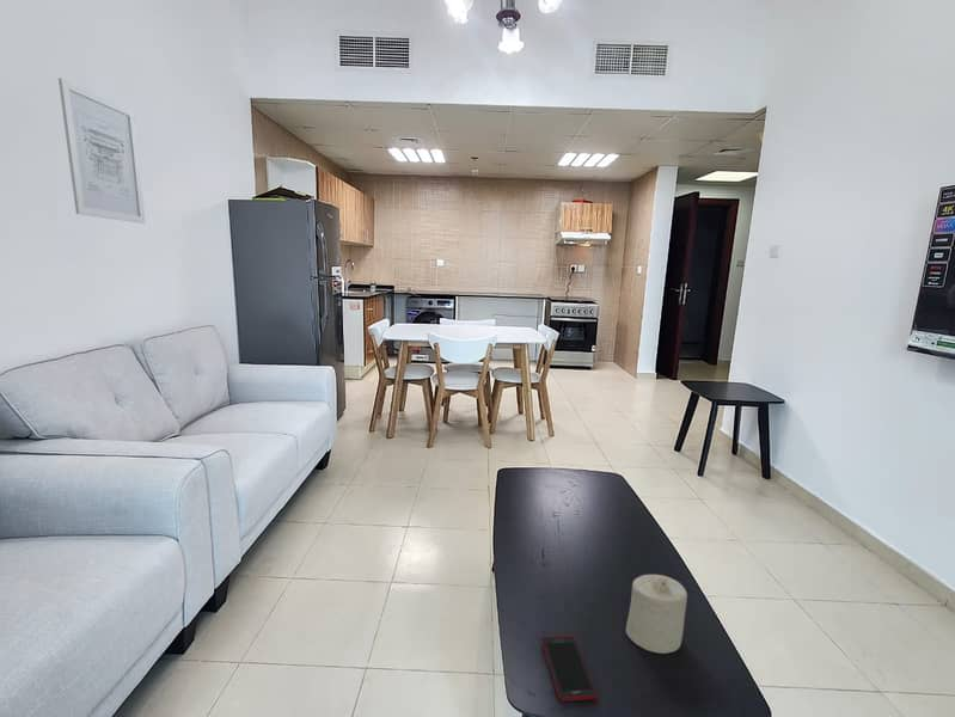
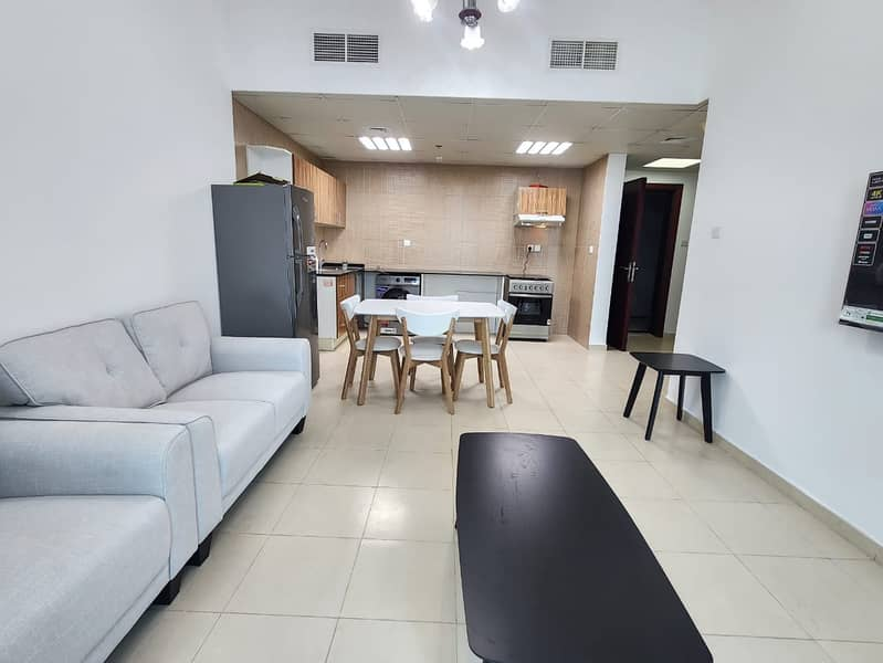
- candle (656, 607)
- wall art (106, 159)
- cell phone (567, 666)
